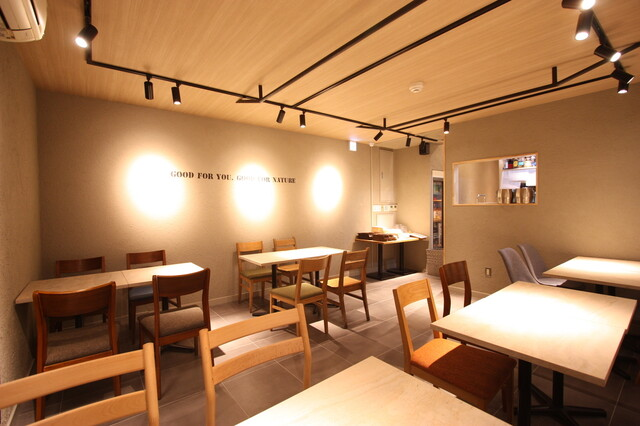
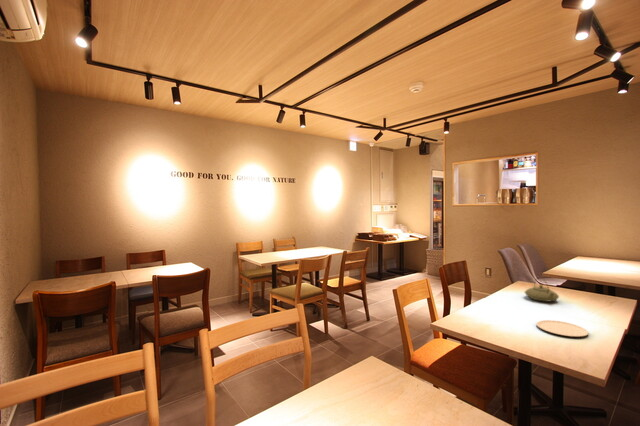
+ teapot (542, 288)
+ plate (561, 328)
